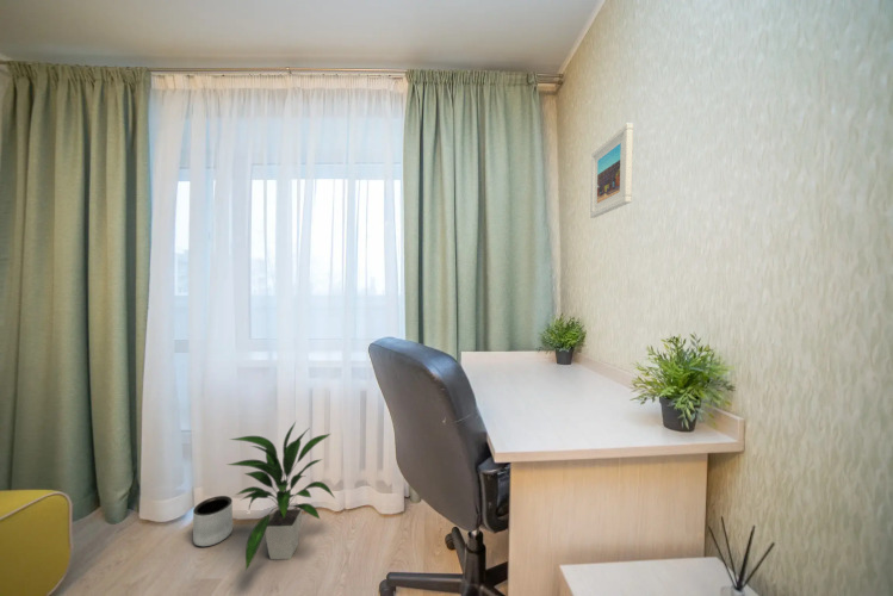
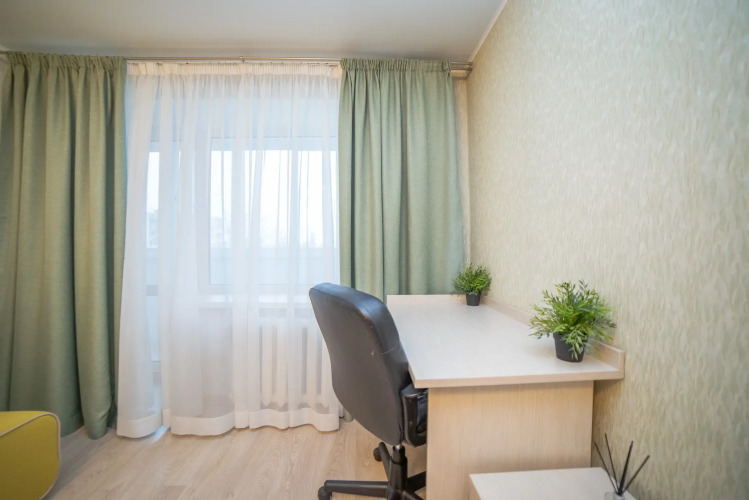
- planter (212, 520)
- indoor plant (279, 489)
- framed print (609, 175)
